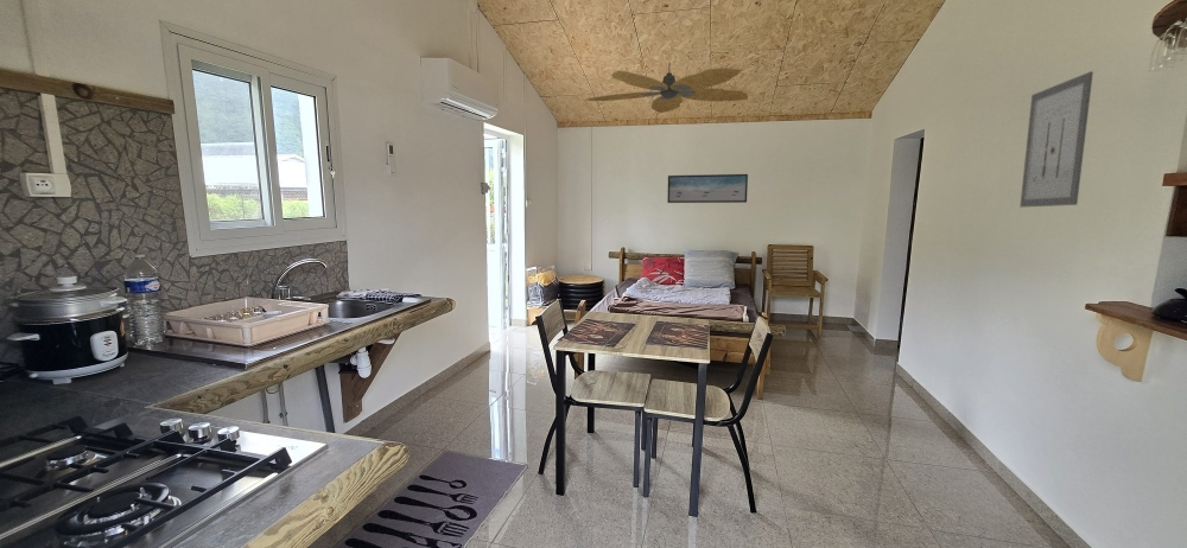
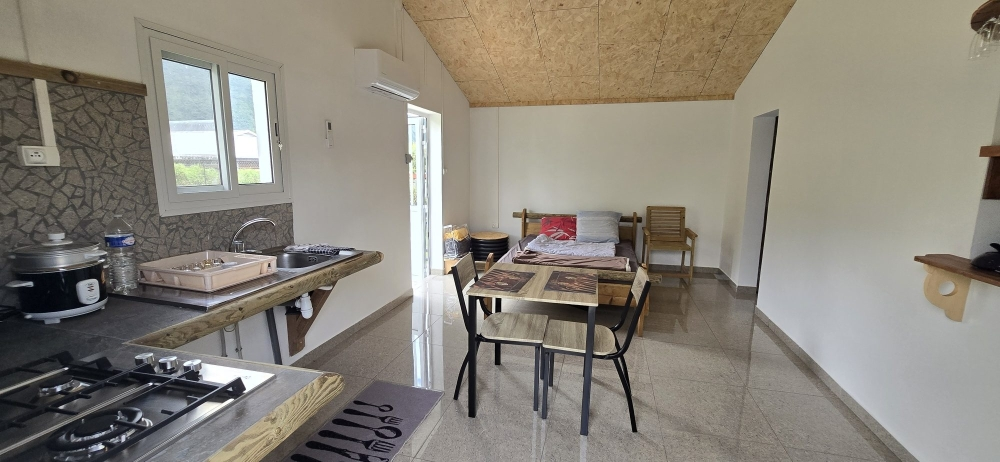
- wall art (706, 189)
- wall art (1053, 146)
- ceiling fan (666, 81)
